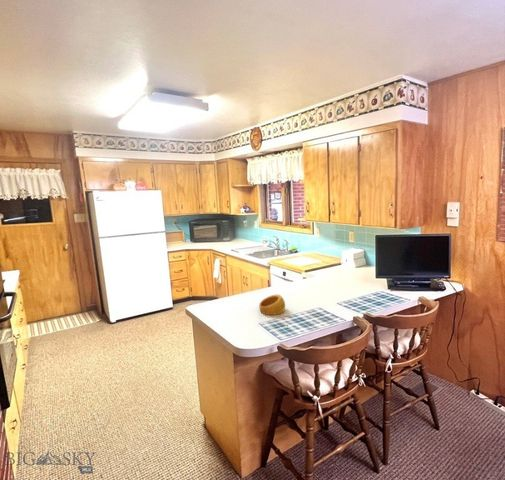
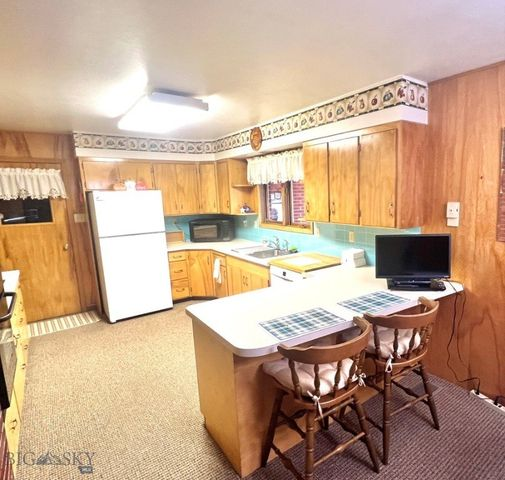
- ring (272, 303)
